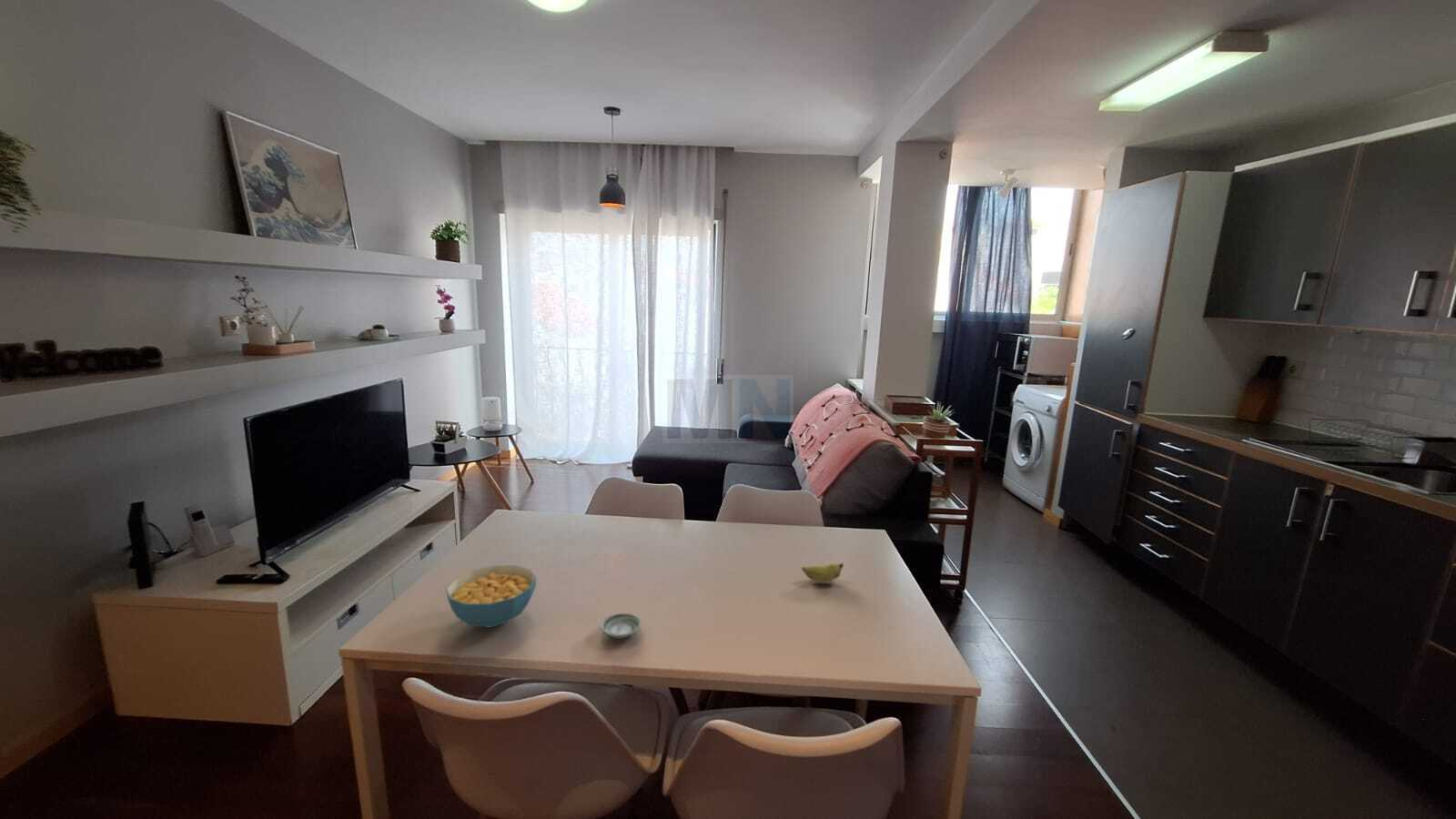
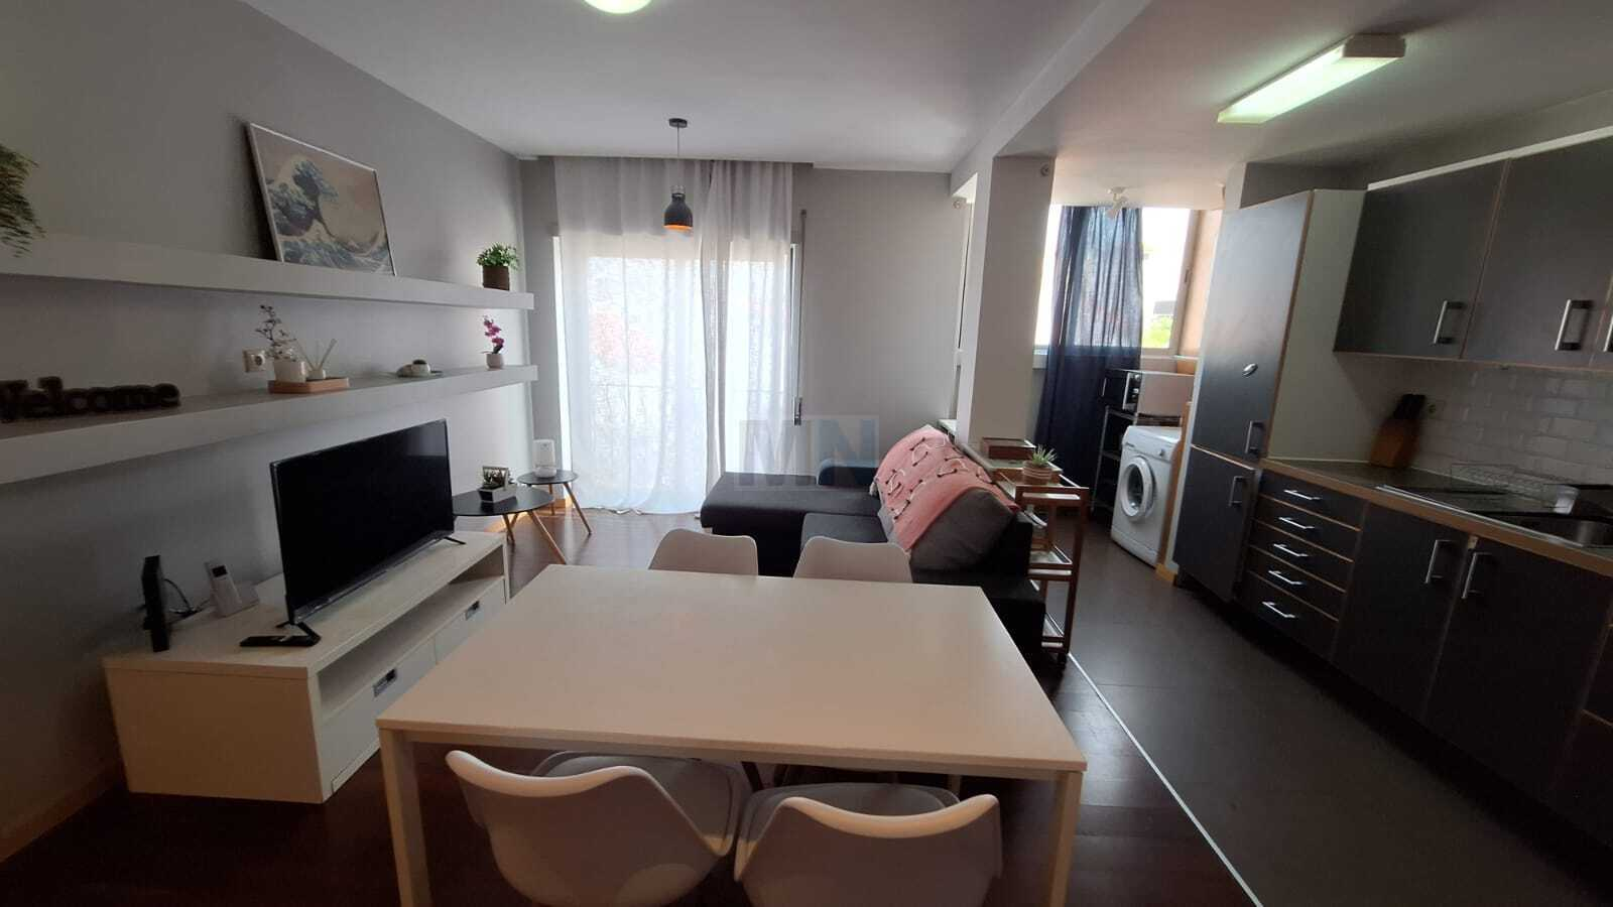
- saucer (621, 628)
- banana (823, 572)
- cereal bowl (492, 602)
